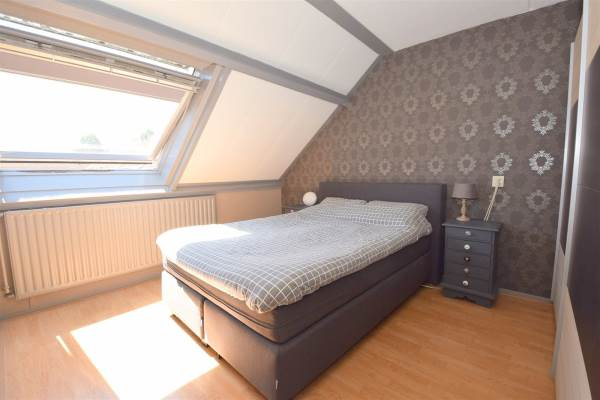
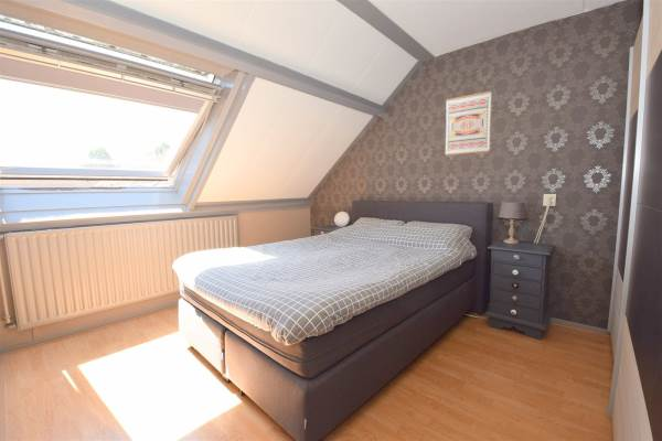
+ wall art (467, 125)
